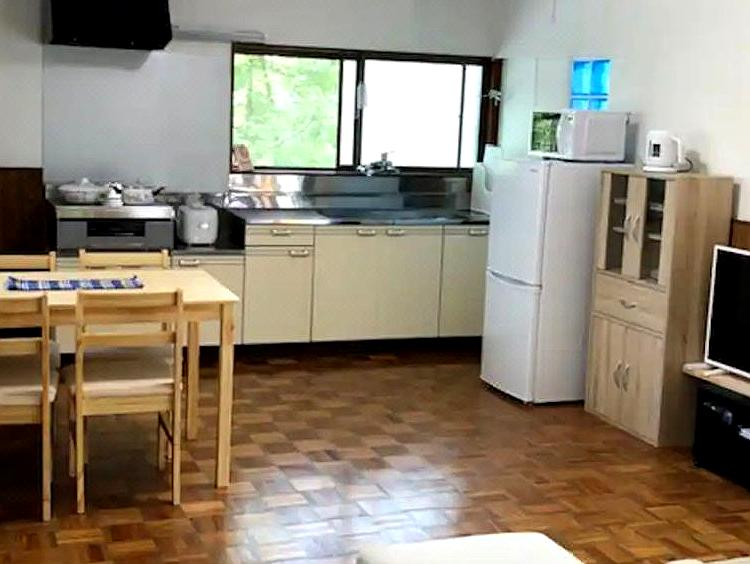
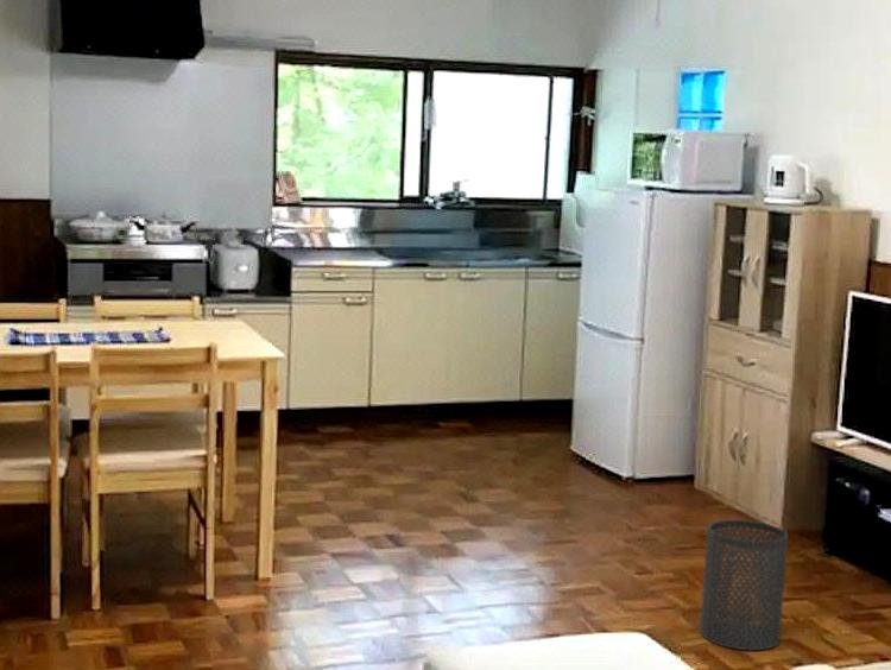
+ trash can (742, 583)
